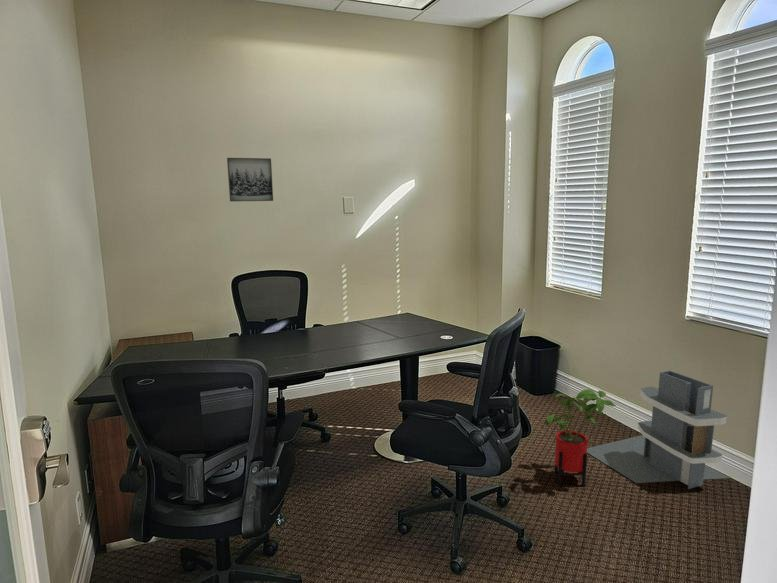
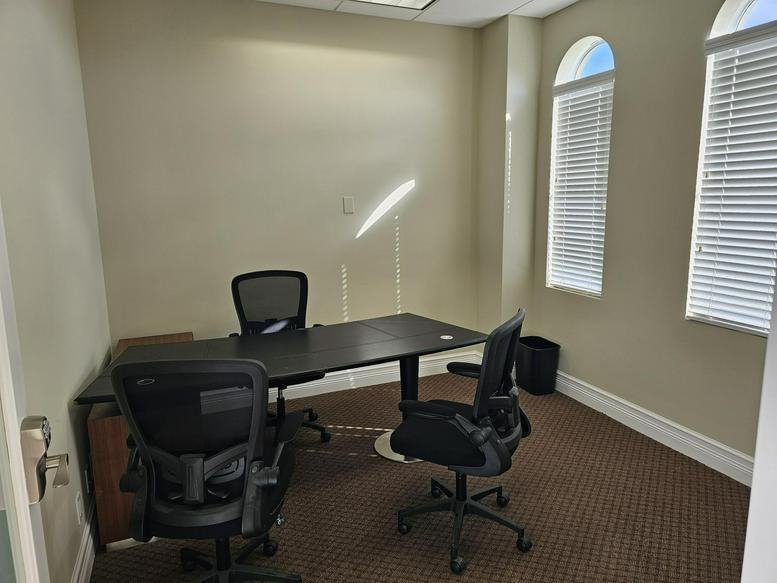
- architectural model (673, 425)
- house plant (574, 433)
- wall art (250, 179)
